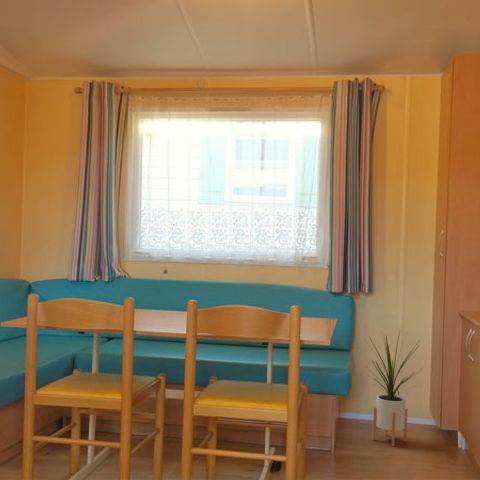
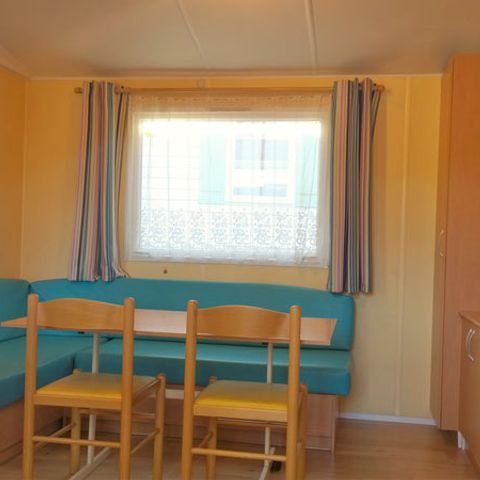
- house plant (392, 384)
